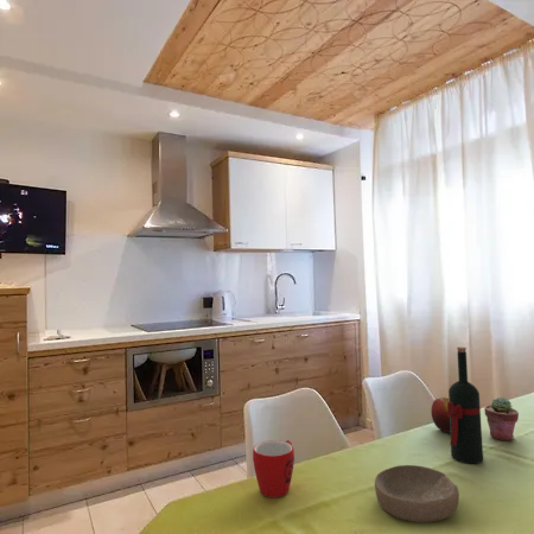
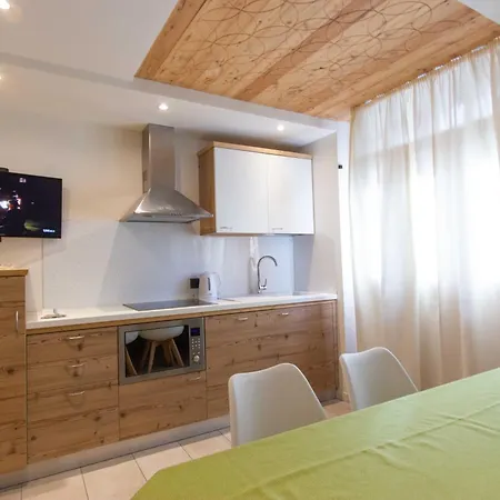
- potted succulent (501, 417)
- bowl (415, 491)
- wine bottle (462, 402)
- apple (446, 414)
- mug (276, 465)
